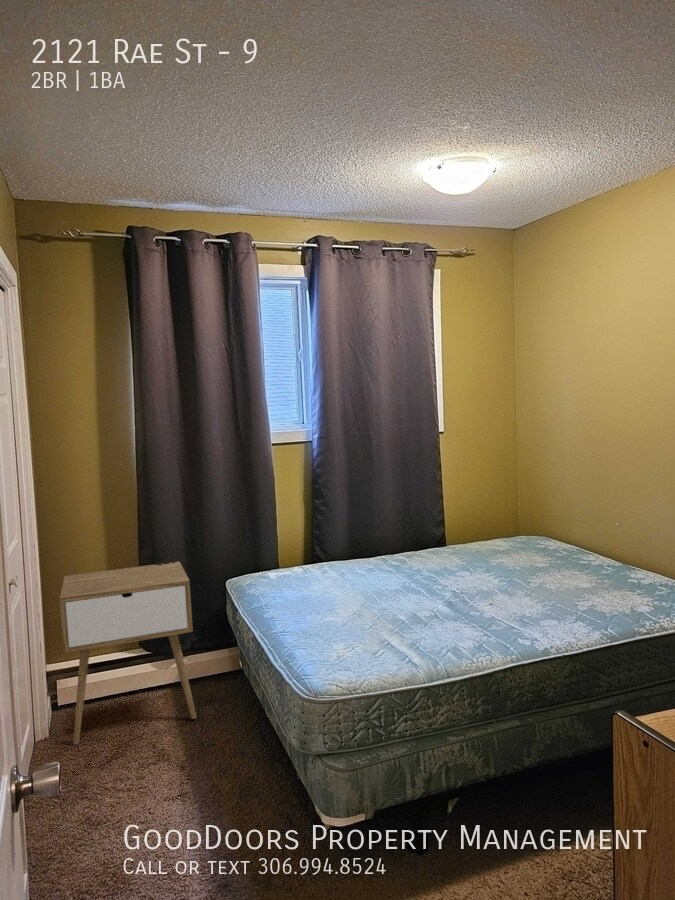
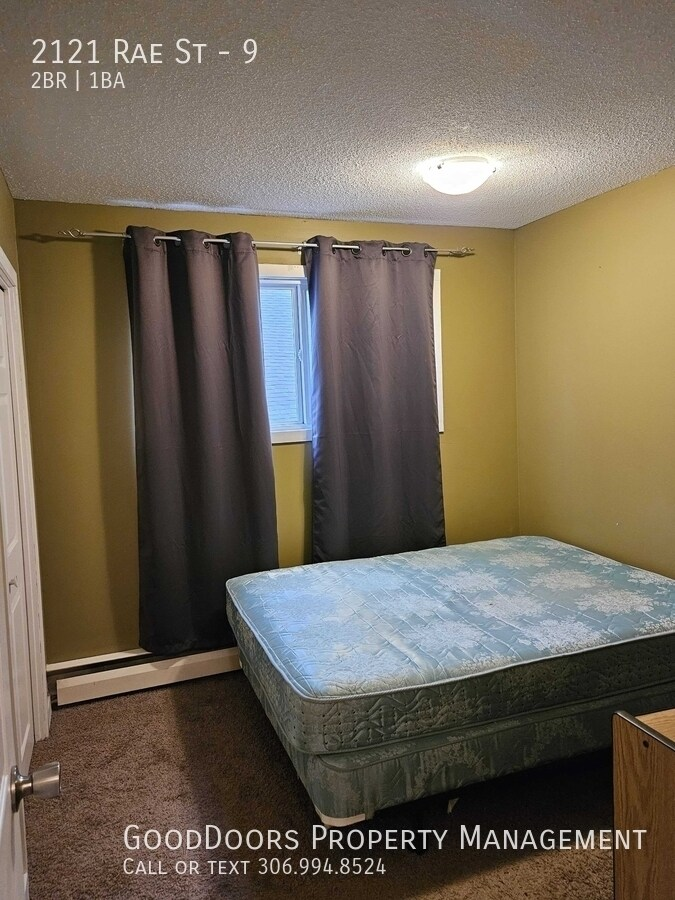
- nightstand (128, 642)
